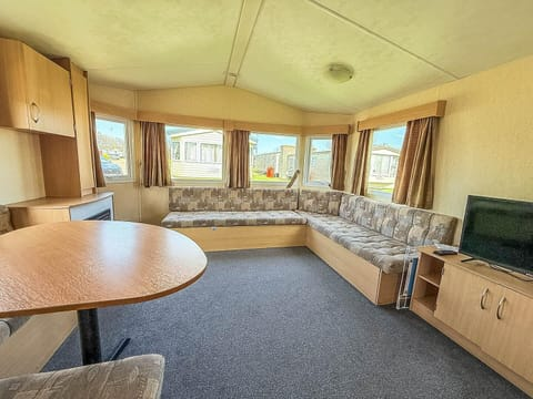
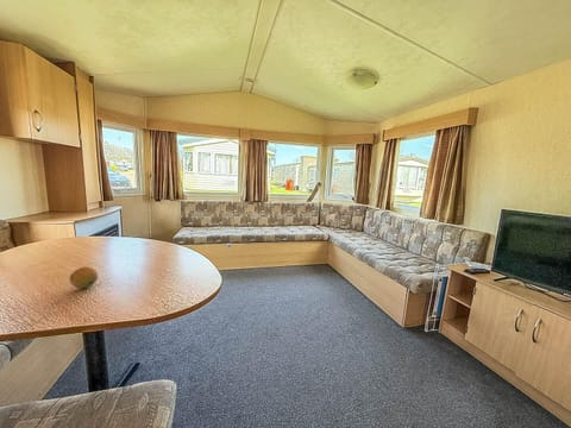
+ fruit (83, 277)
